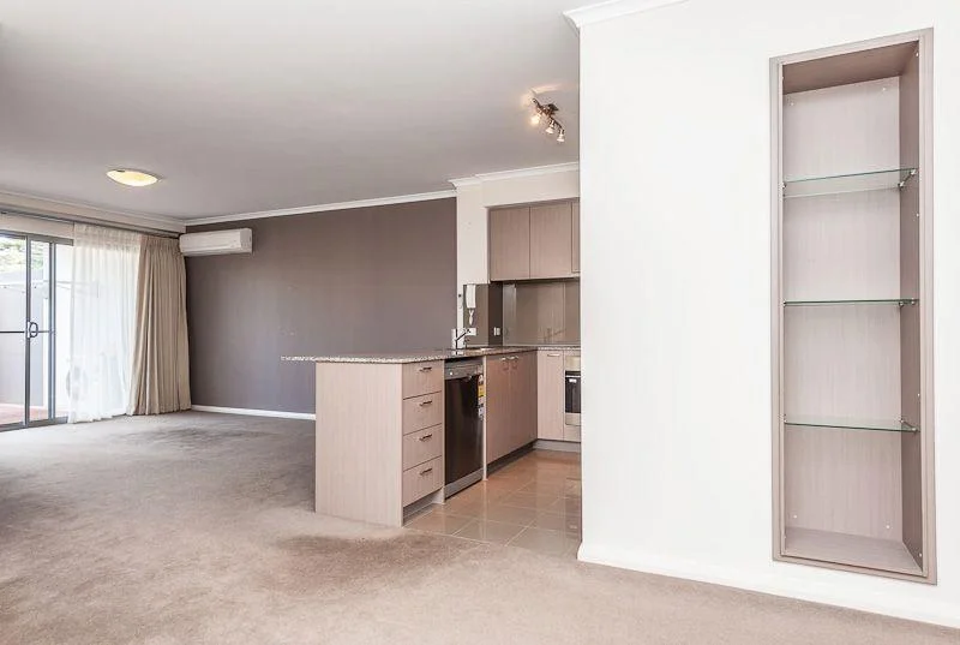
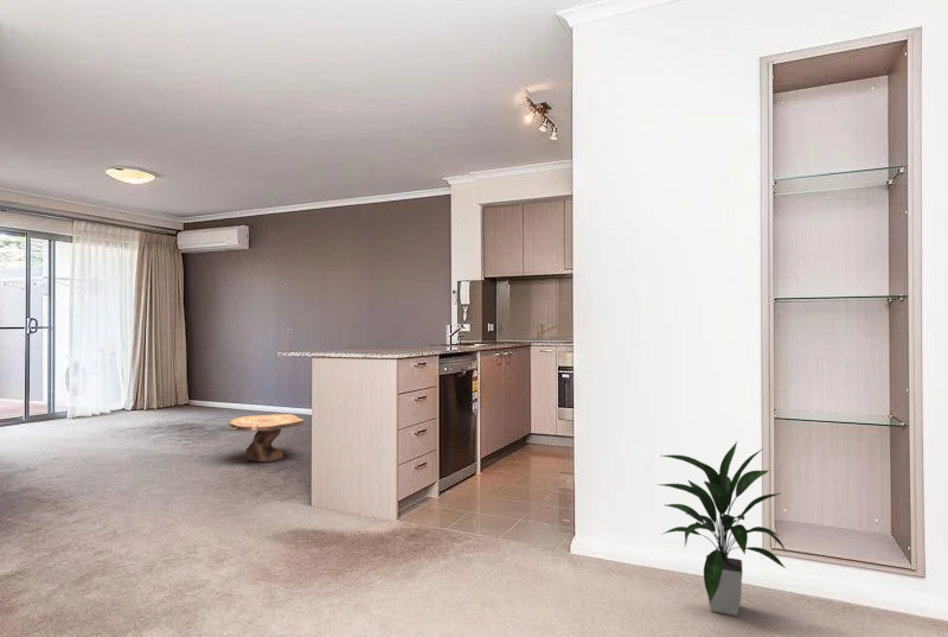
+ indoor plant (719, 525)
+ side table (263, 439)
